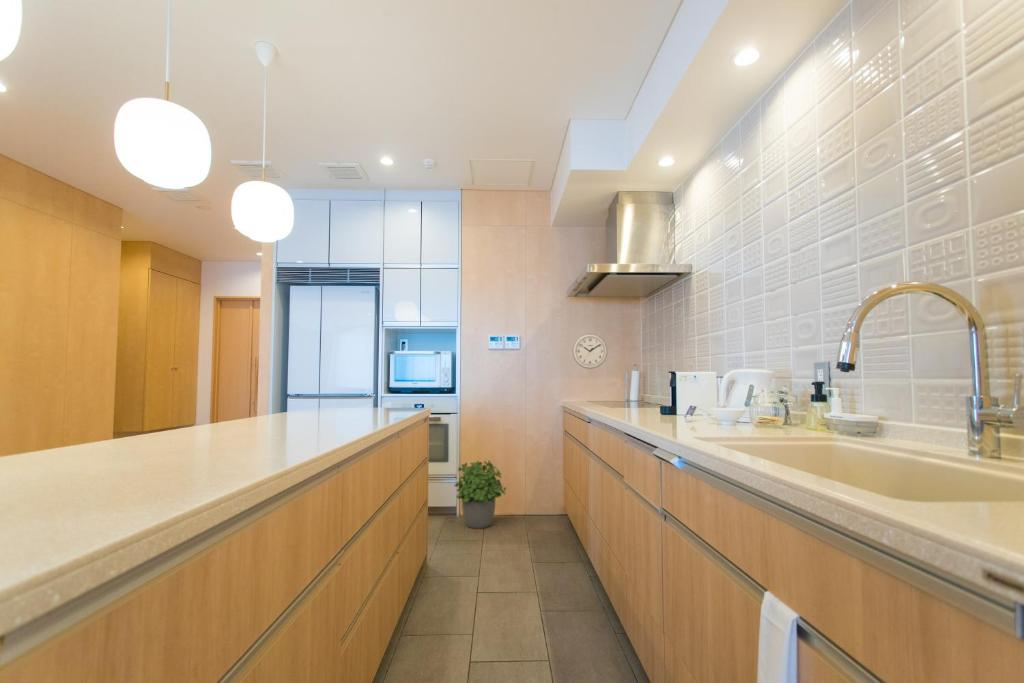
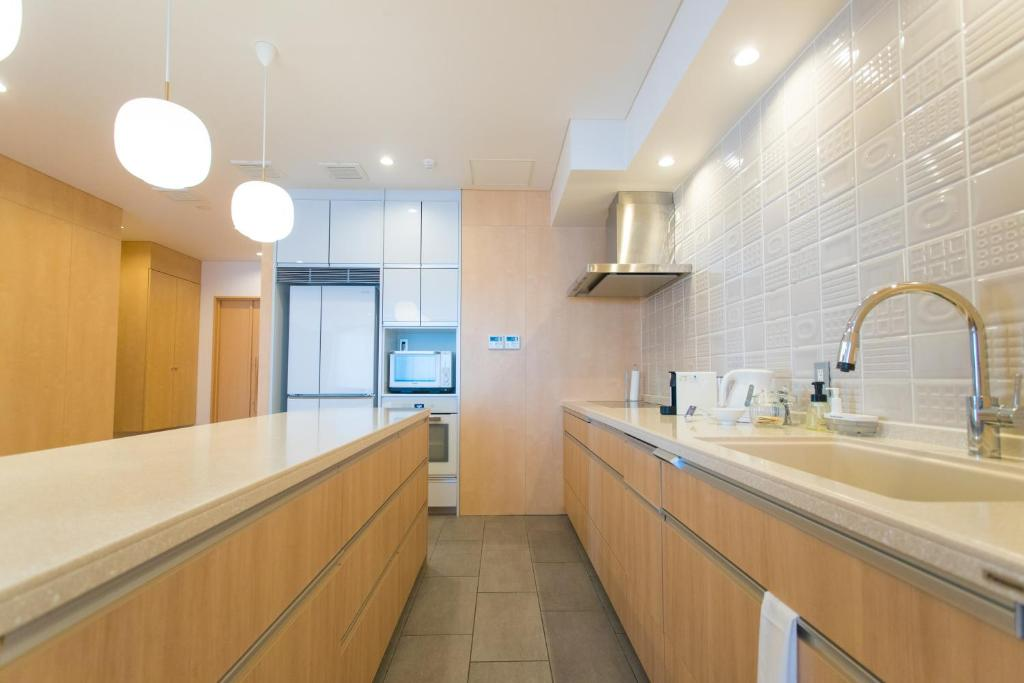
- wall clock (589, 351)
- potted plant (479, 492)
